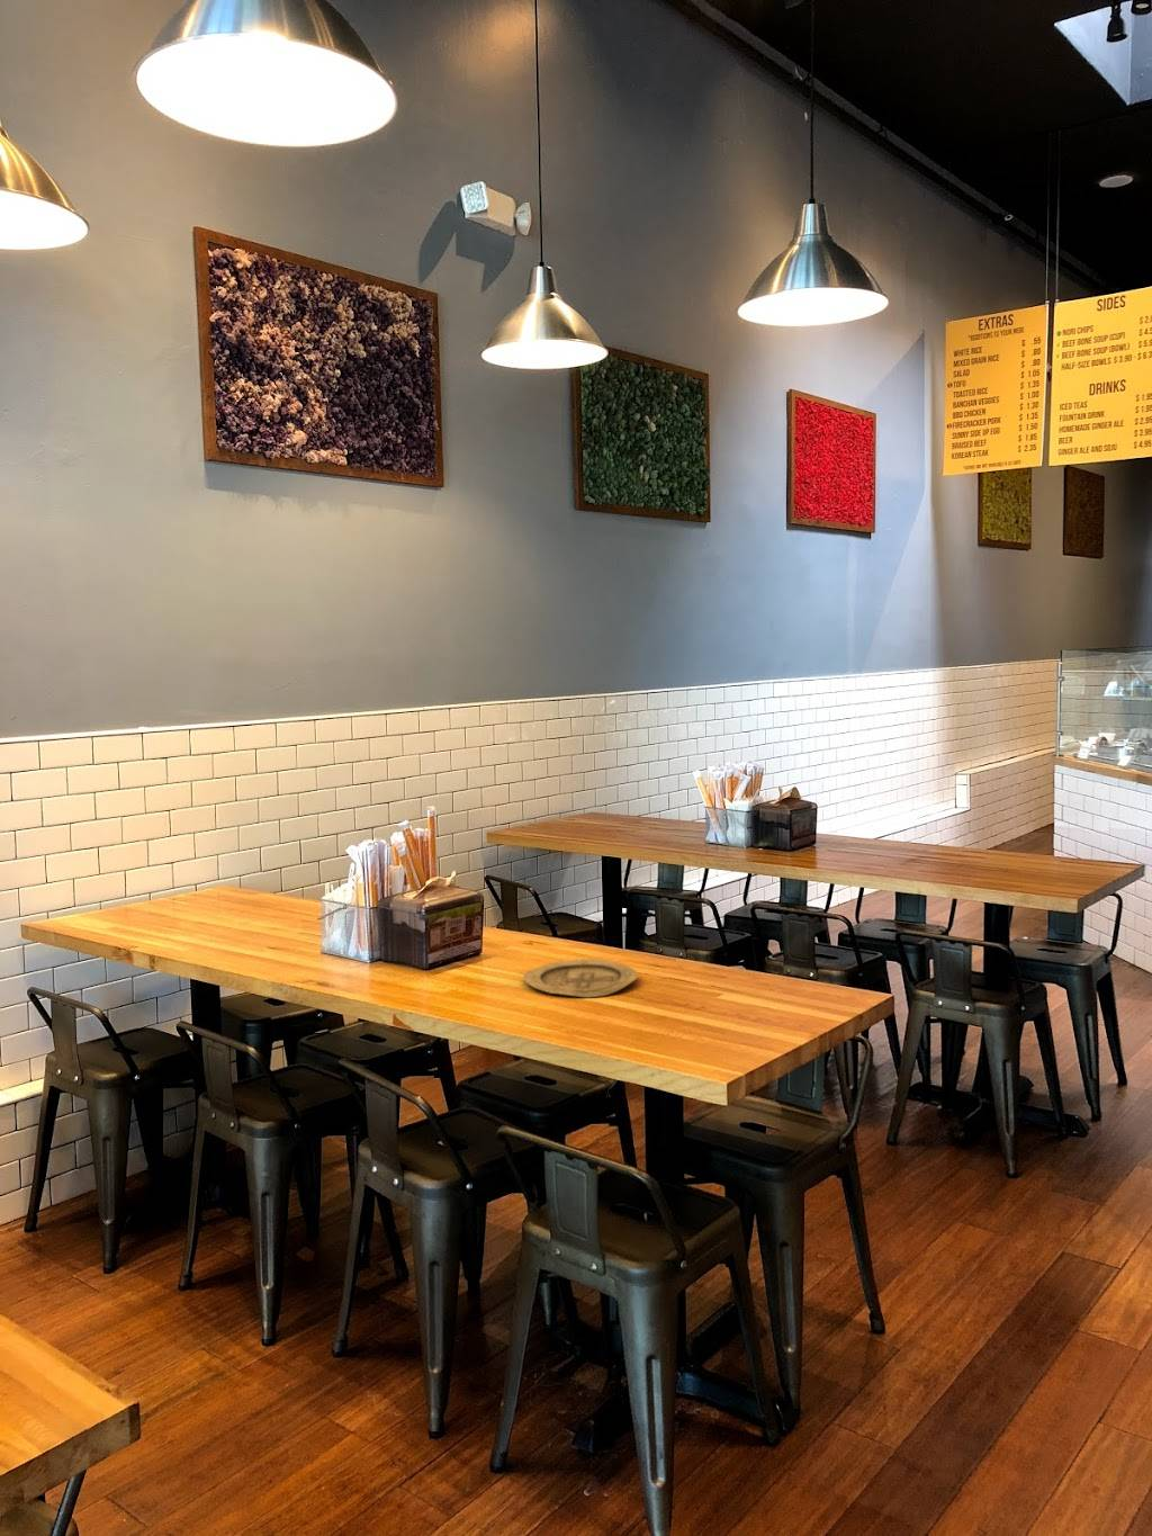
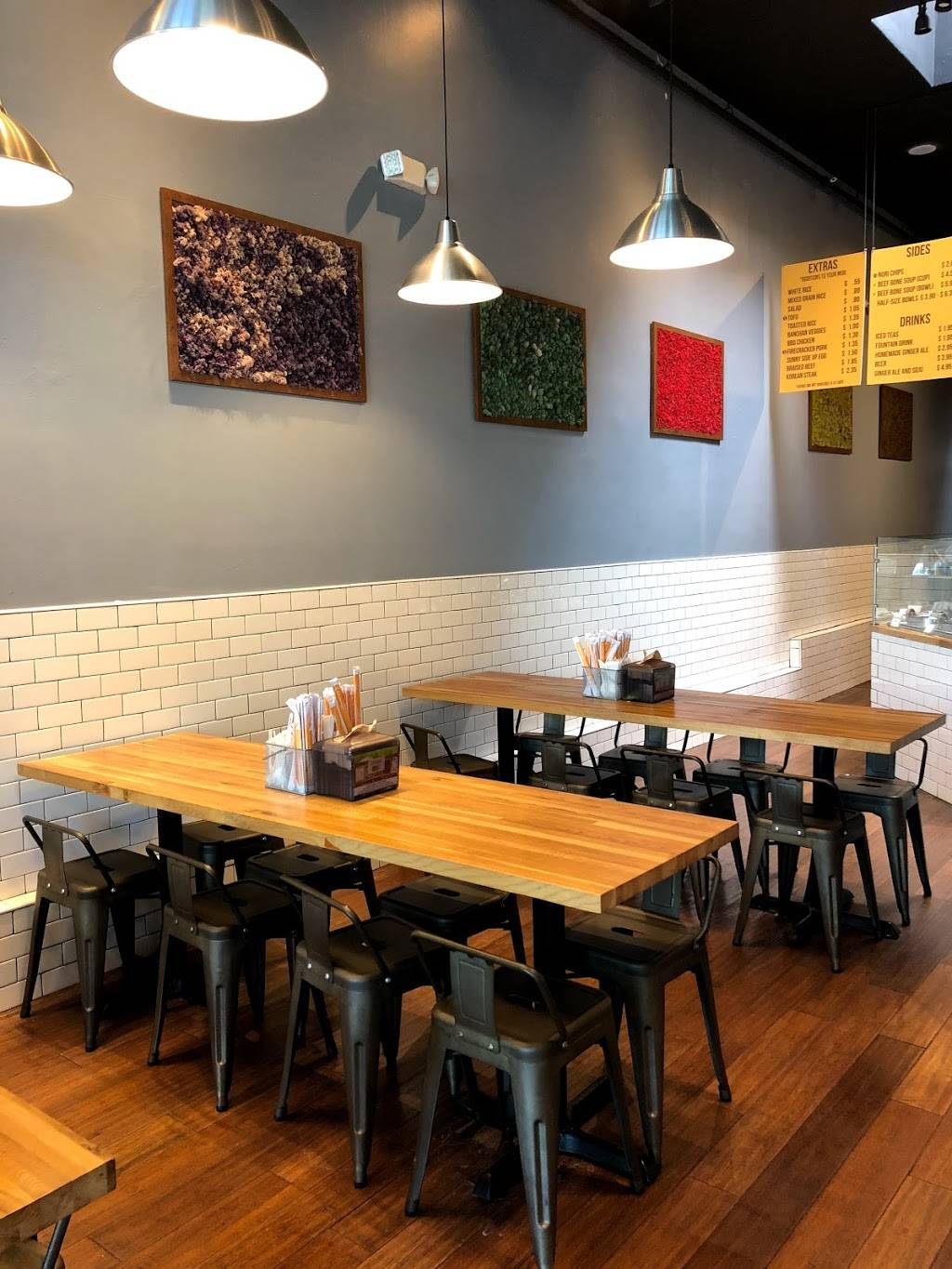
- plate (581, 978)
